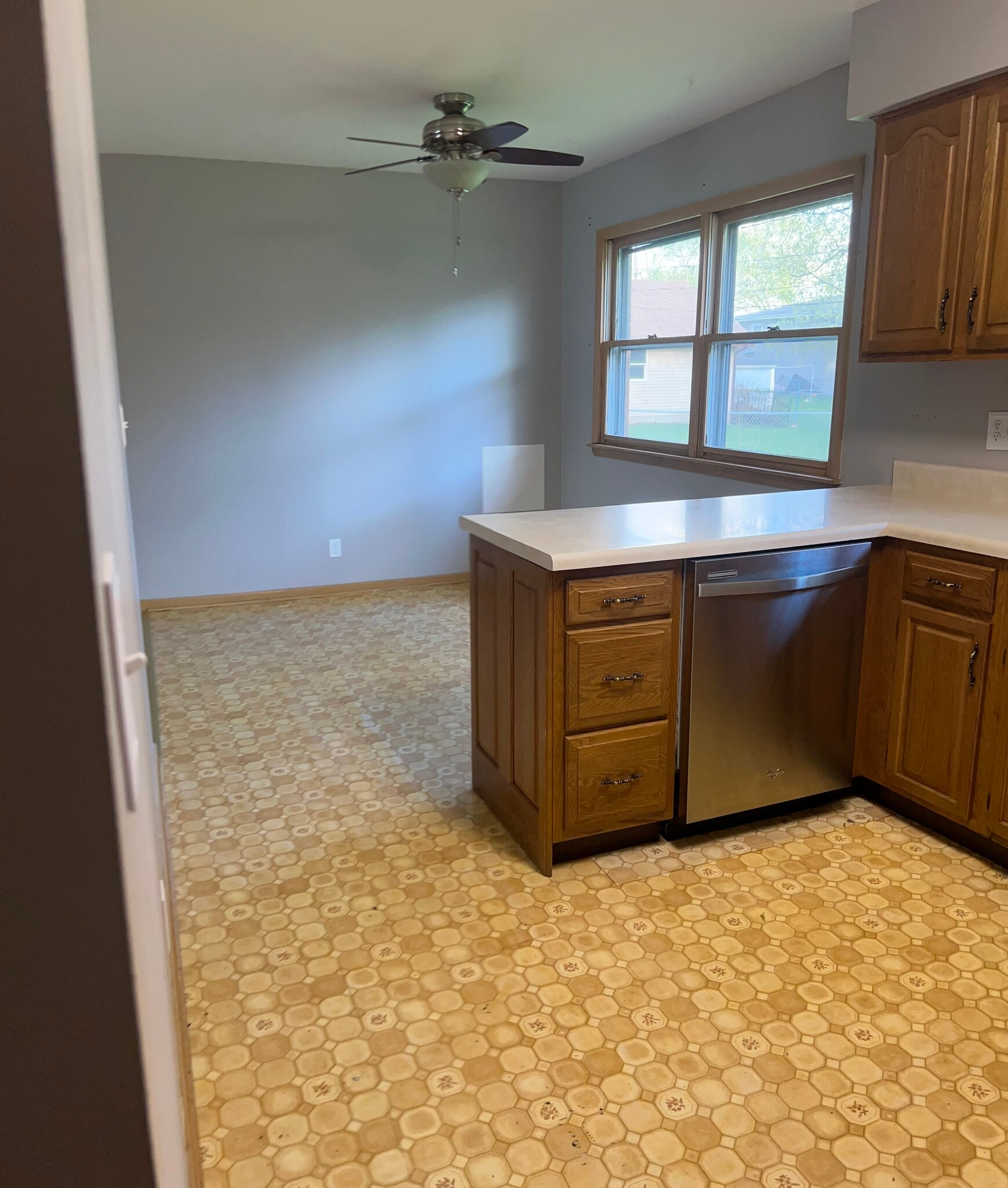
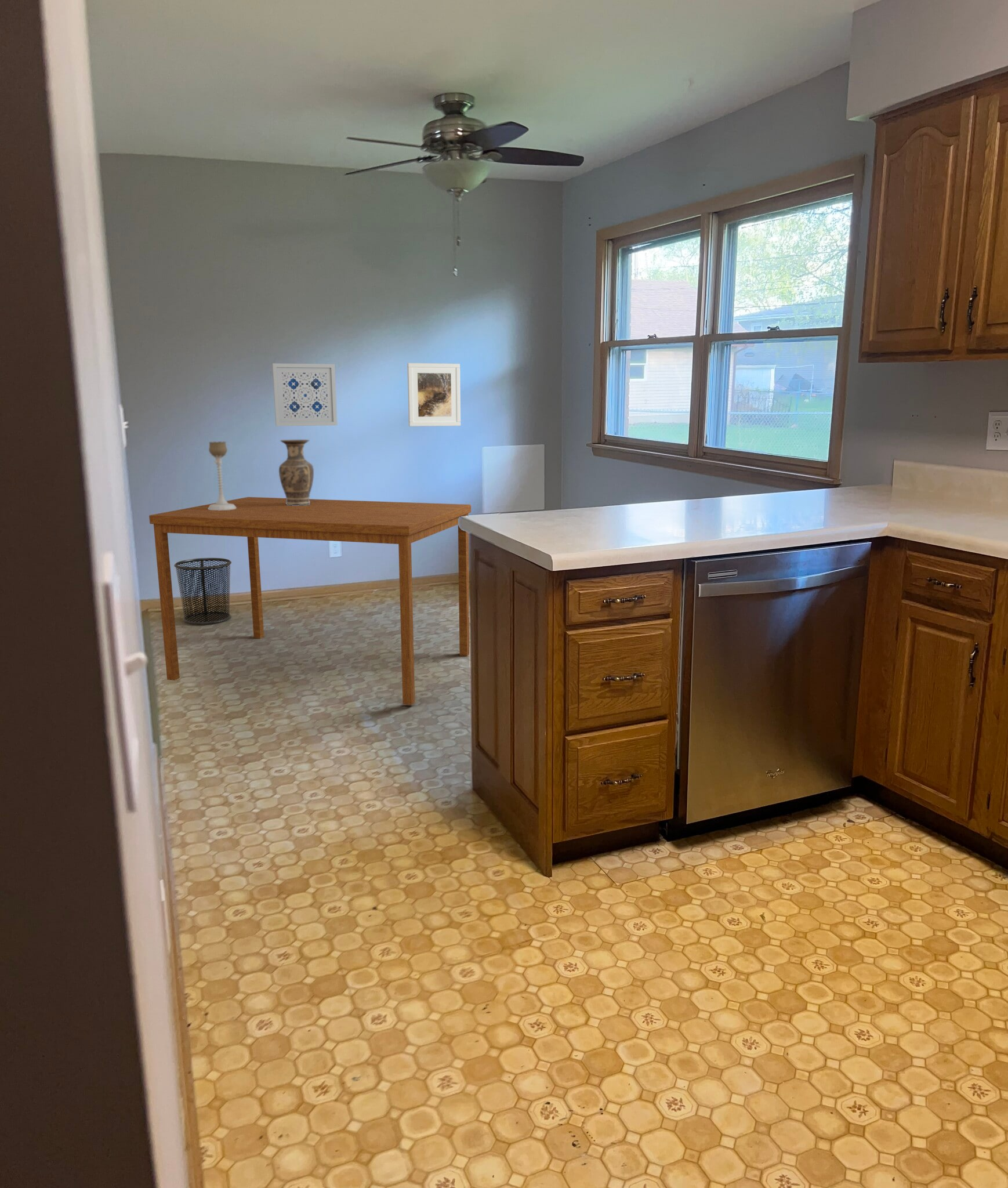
+ waste bin (205, 591)
+ dining table (321, 540)
+ candle holder (220, 475)
+ vase (296, 472)
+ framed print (434, 394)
+ wall art (305, 394)
